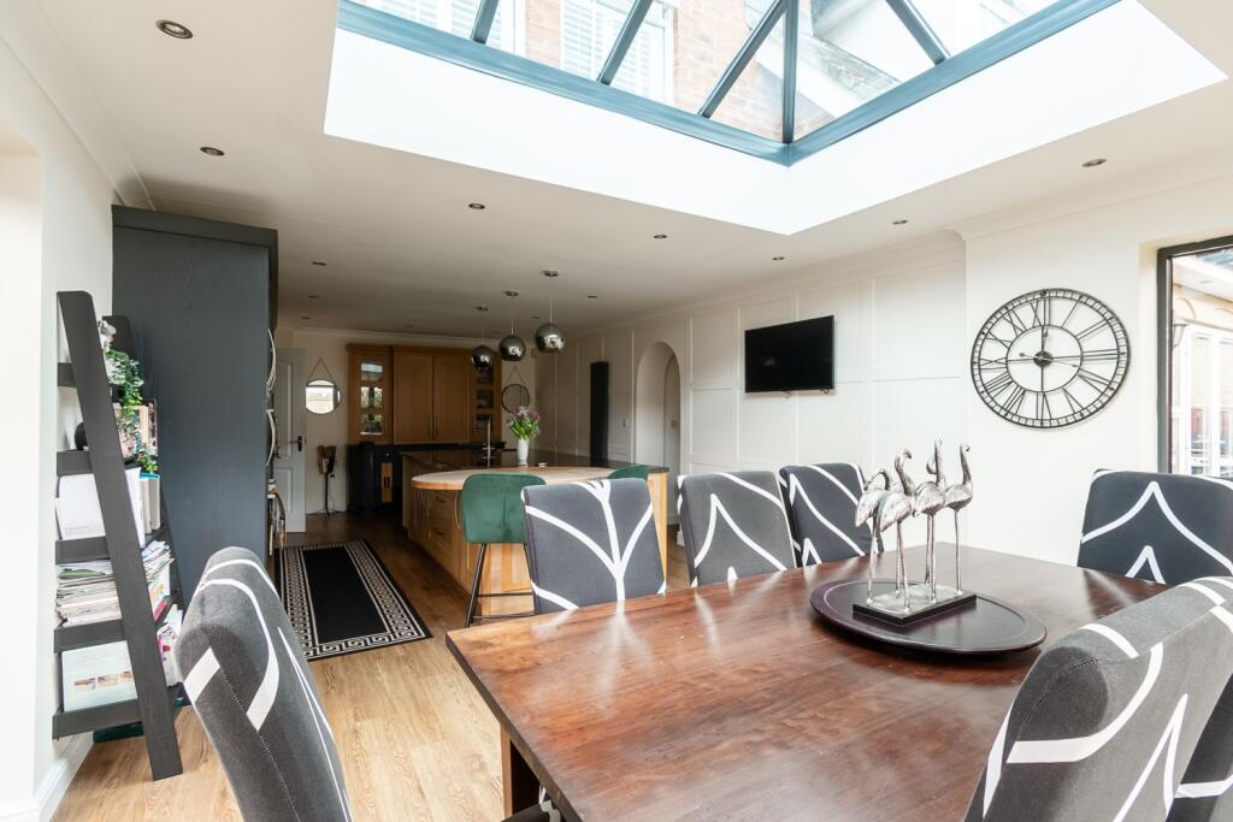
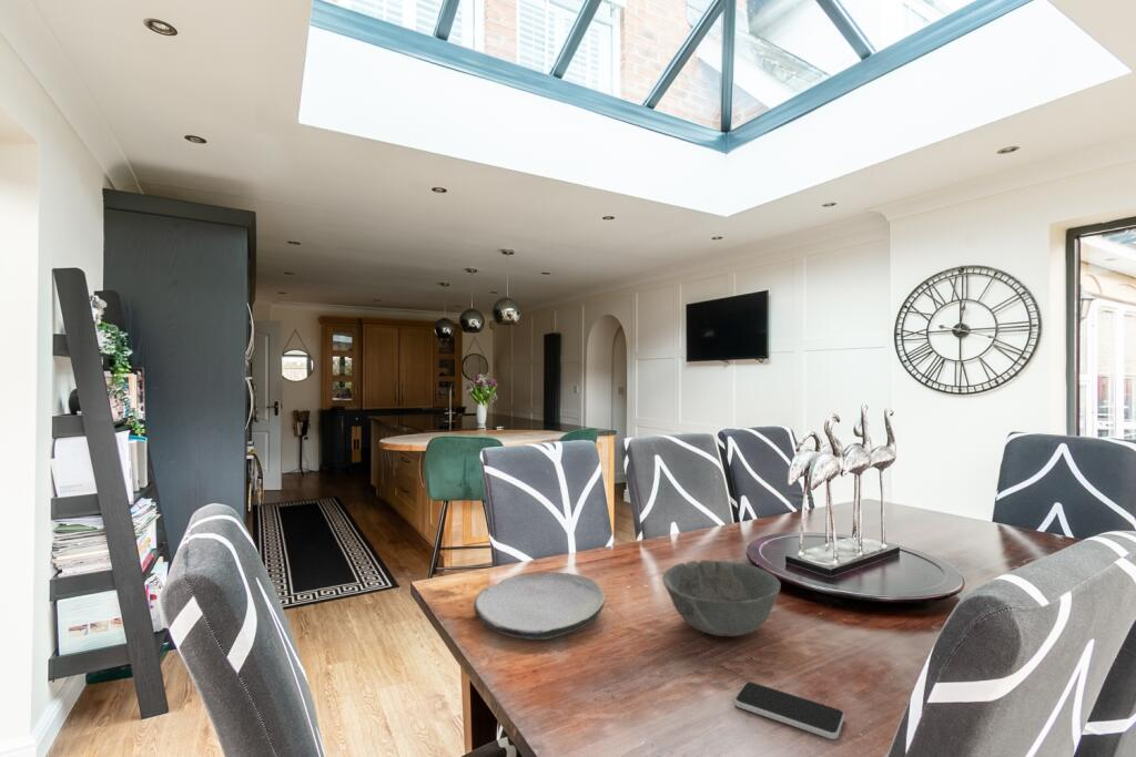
+ plate (539, 603)
+ smartphone (788, 708)
+ bowl (720, 602)
